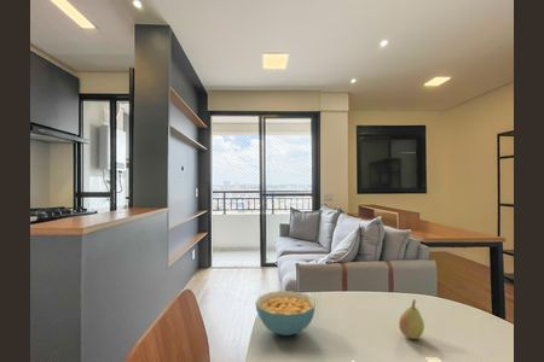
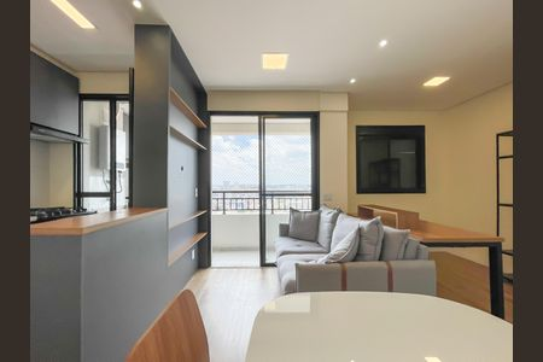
- cereal bowl (285, 316)
- fruit (411, 317)
